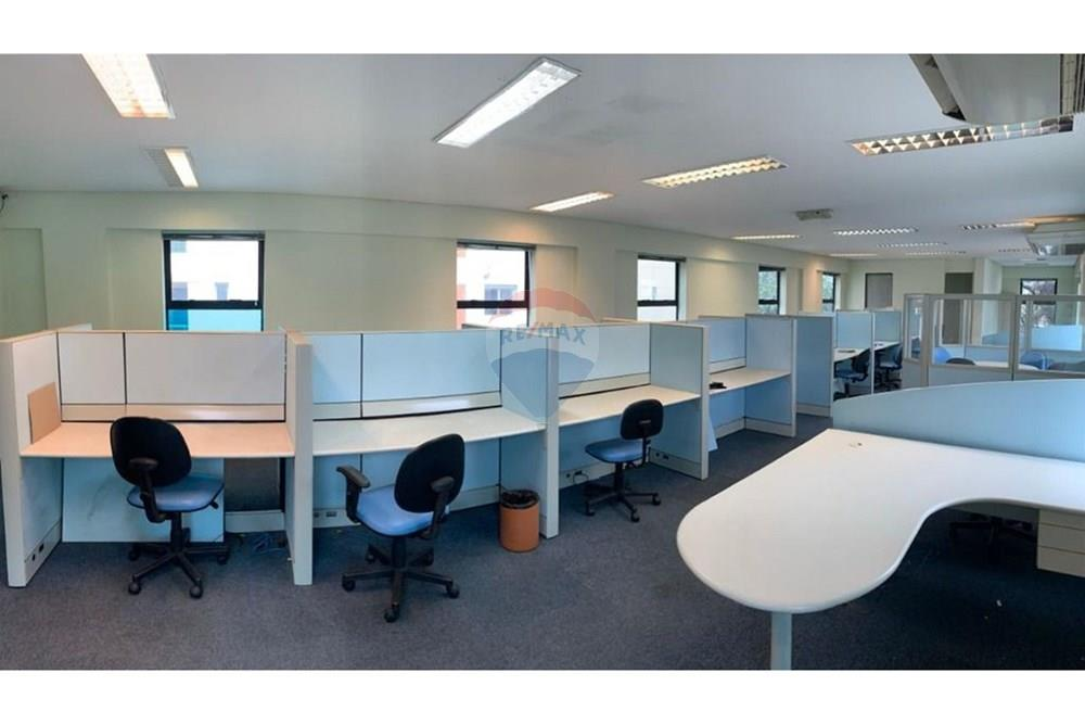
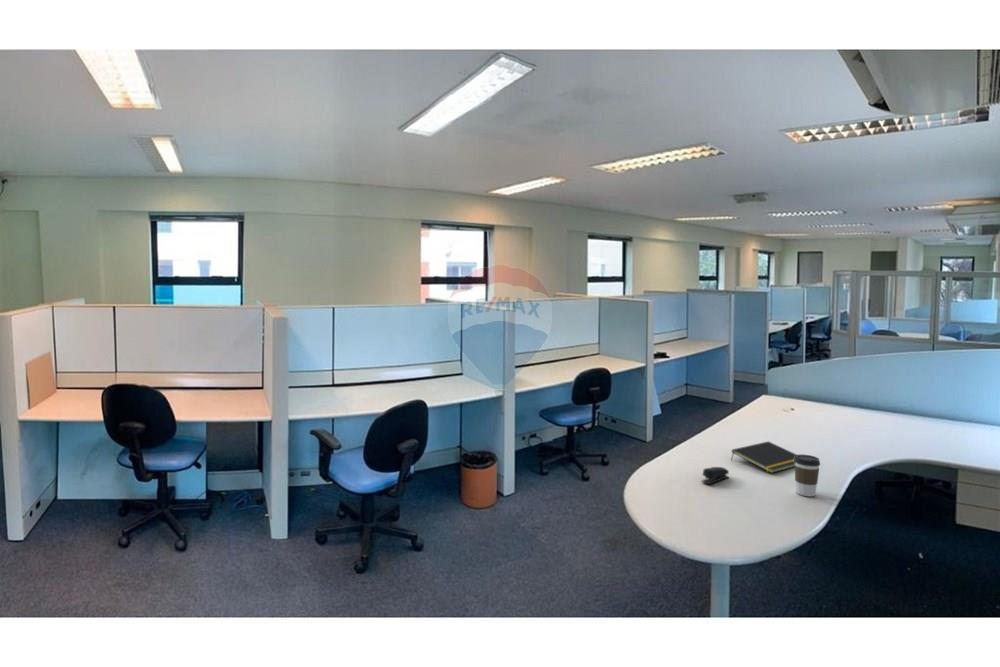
+ notepad (769, 456)
+ stapler (715, 472)
+ coffee cup (806, 475)
